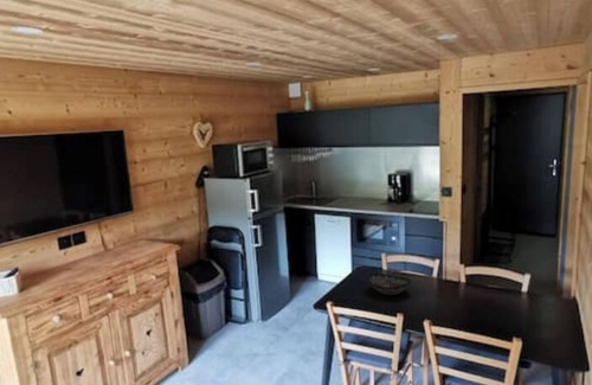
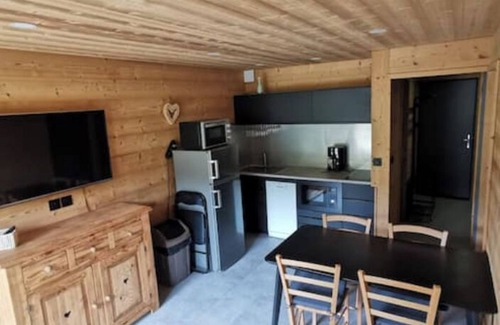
- decorative bowl (388, 285)
